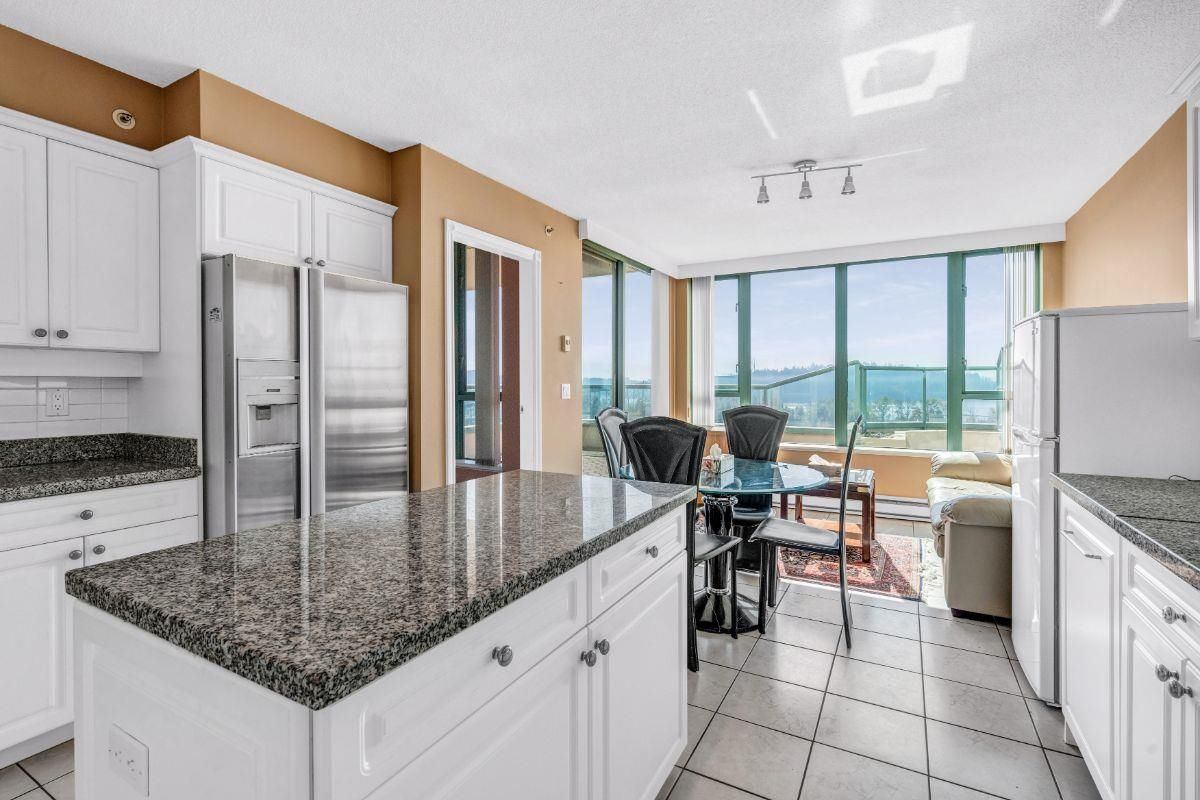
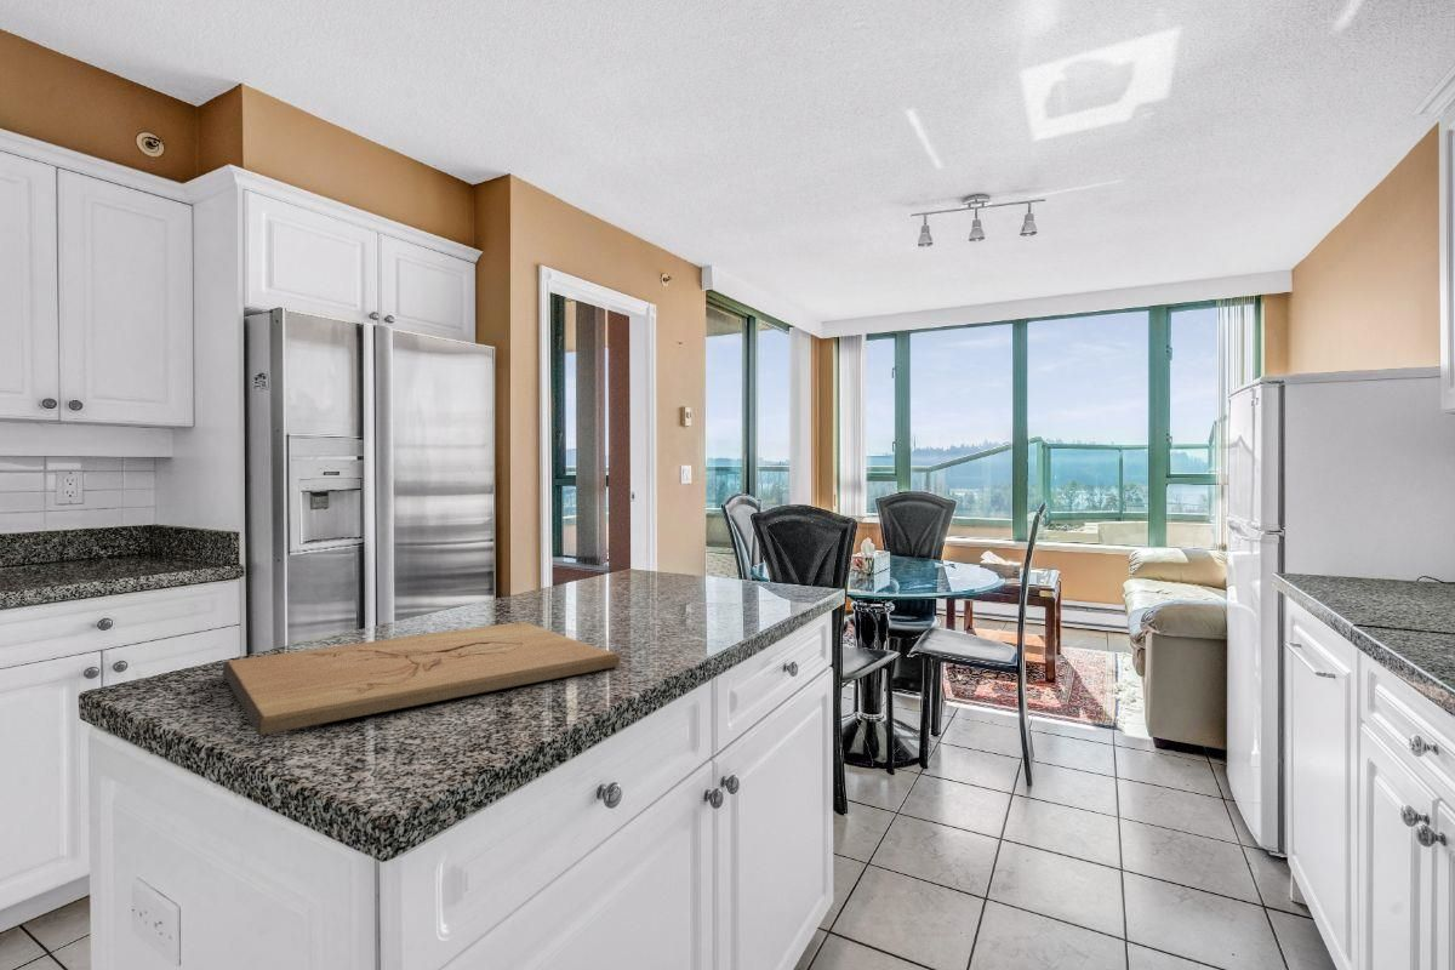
+ cutting board (426, 663)
